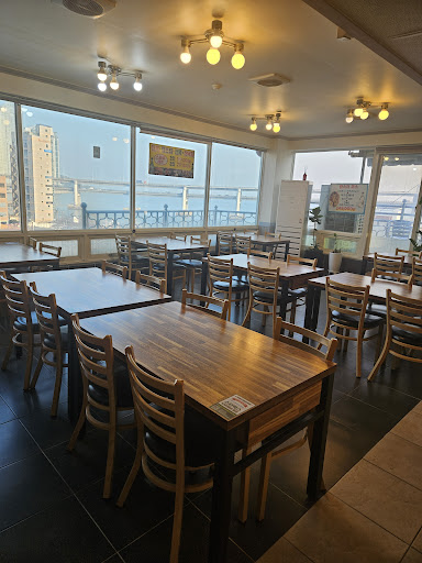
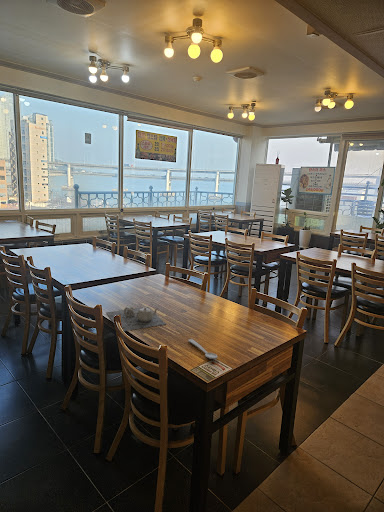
+ spoon (201, 348)
+ teapot (135, 311)
